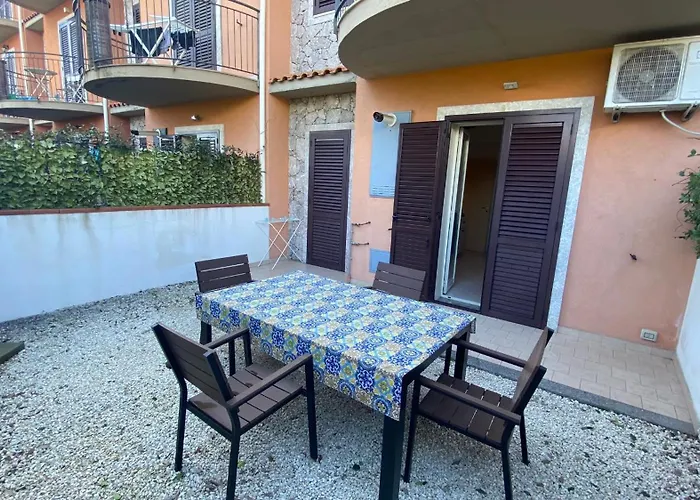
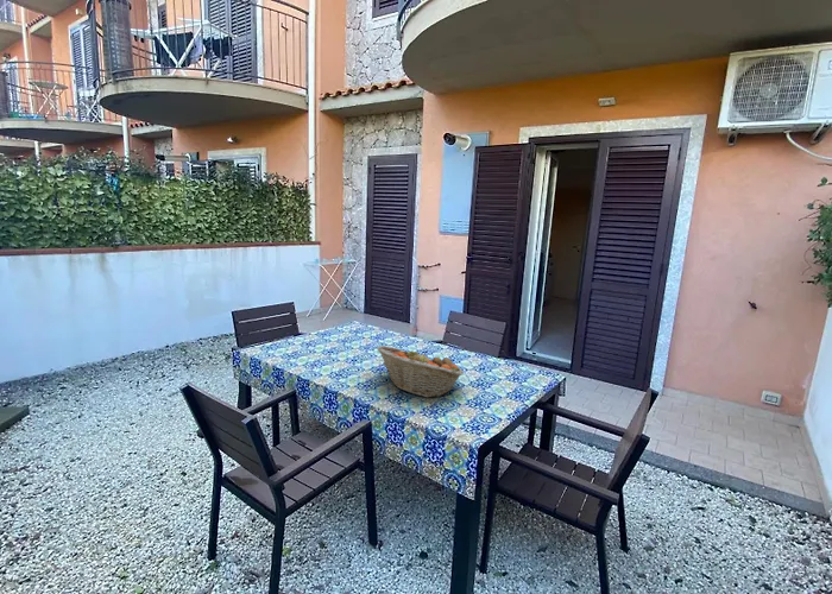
+ fruit basket (418, 366)
